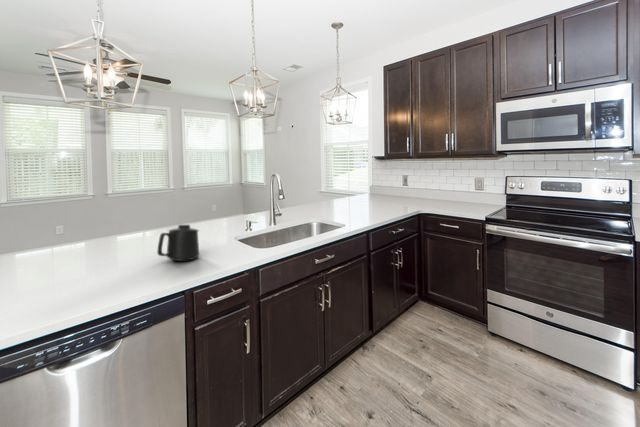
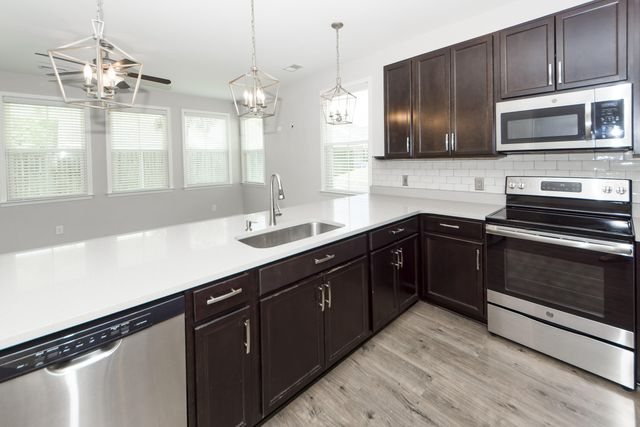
- mug (180, 242)
